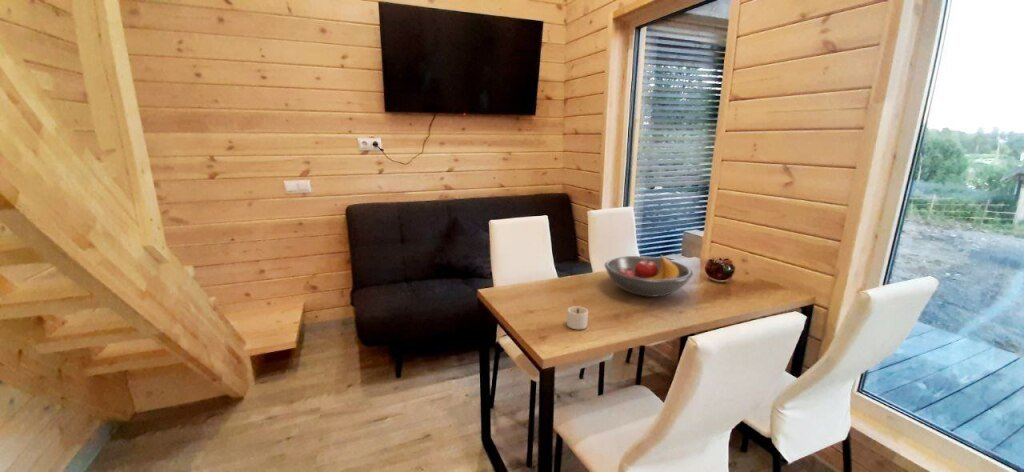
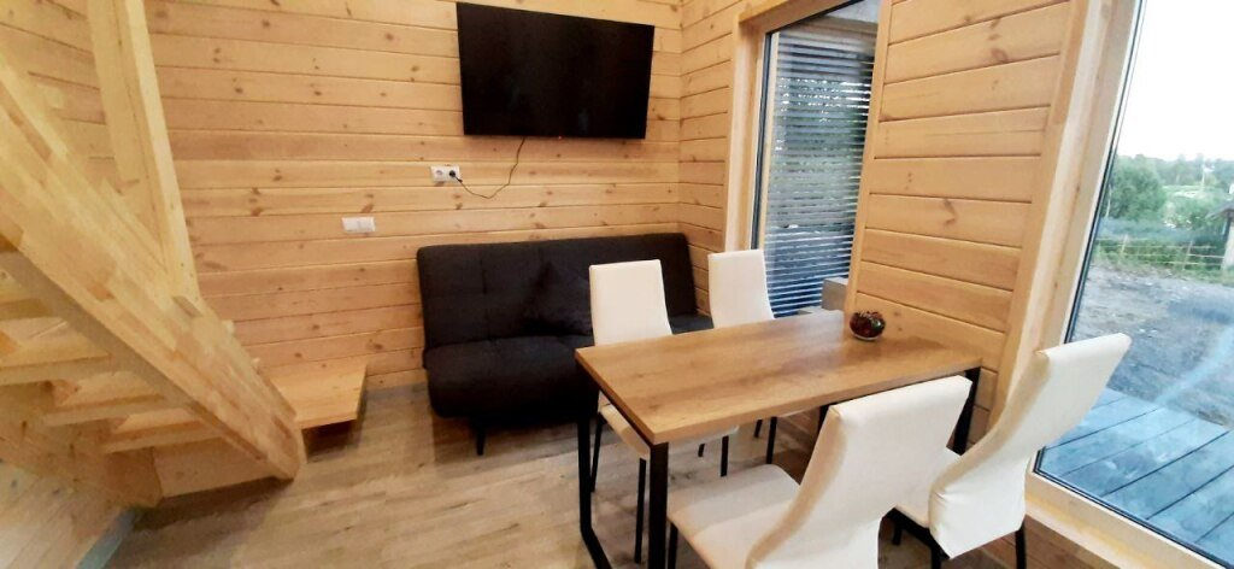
- candle (574, 314)
- fruit bowl (646, 275)
